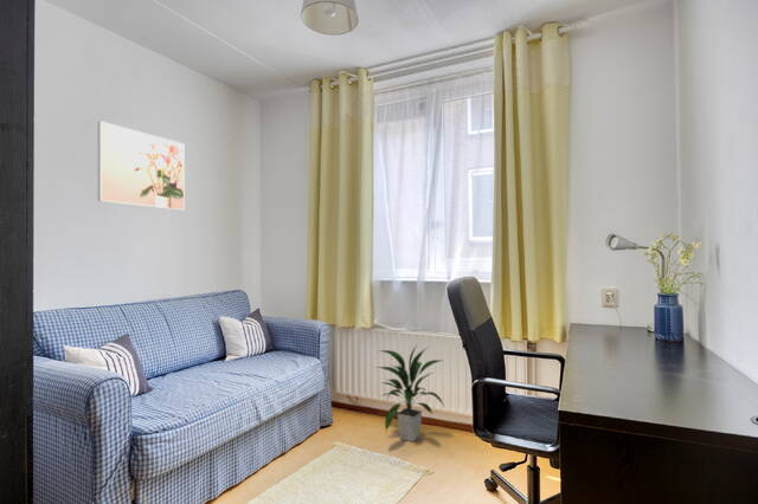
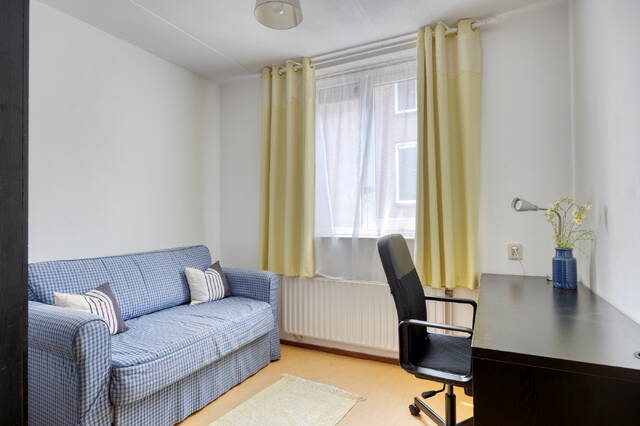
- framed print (144, 169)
- indoor plant (406, 390)
